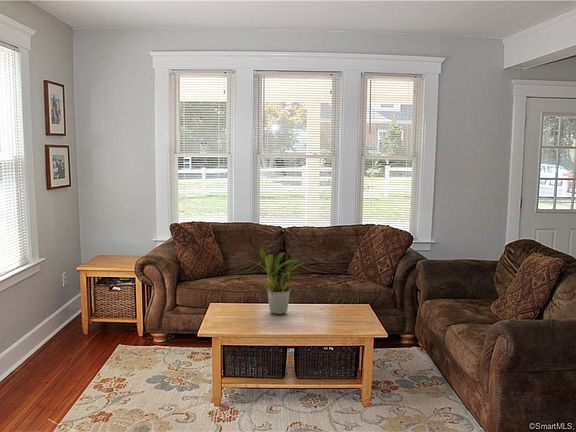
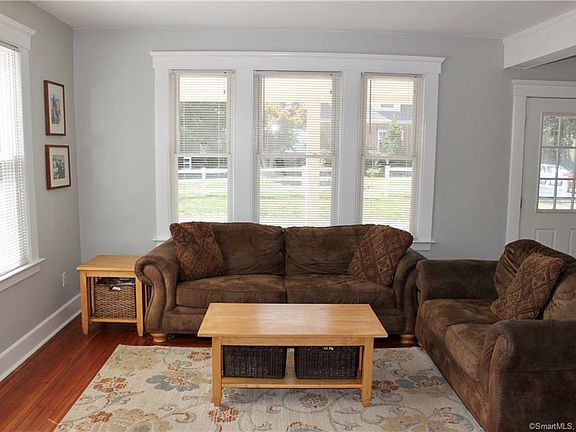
- potted plant (274, 281)
